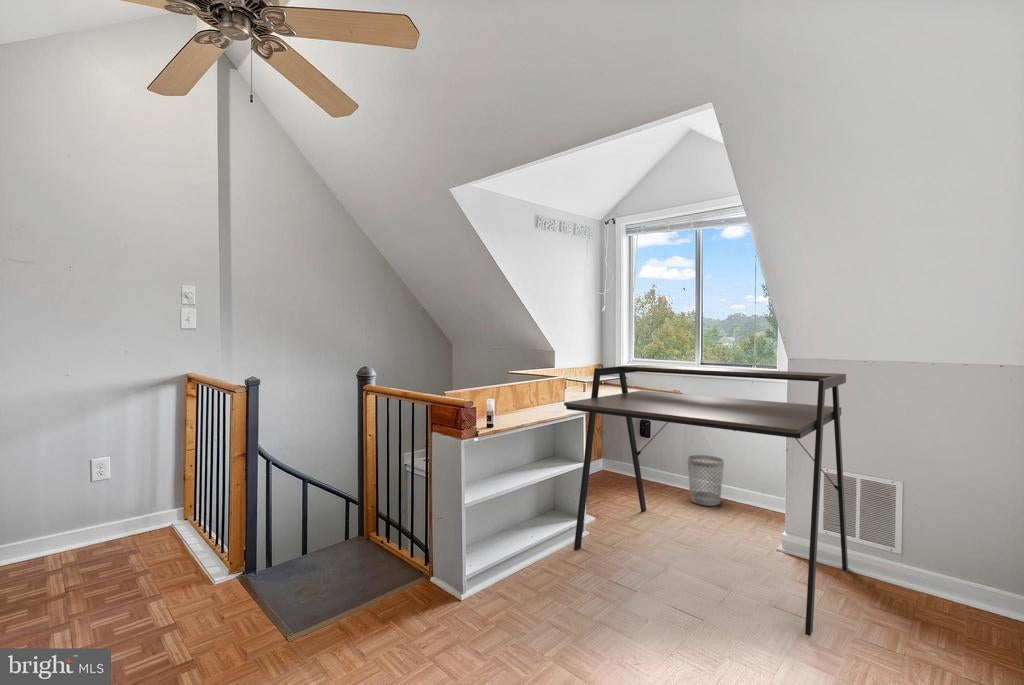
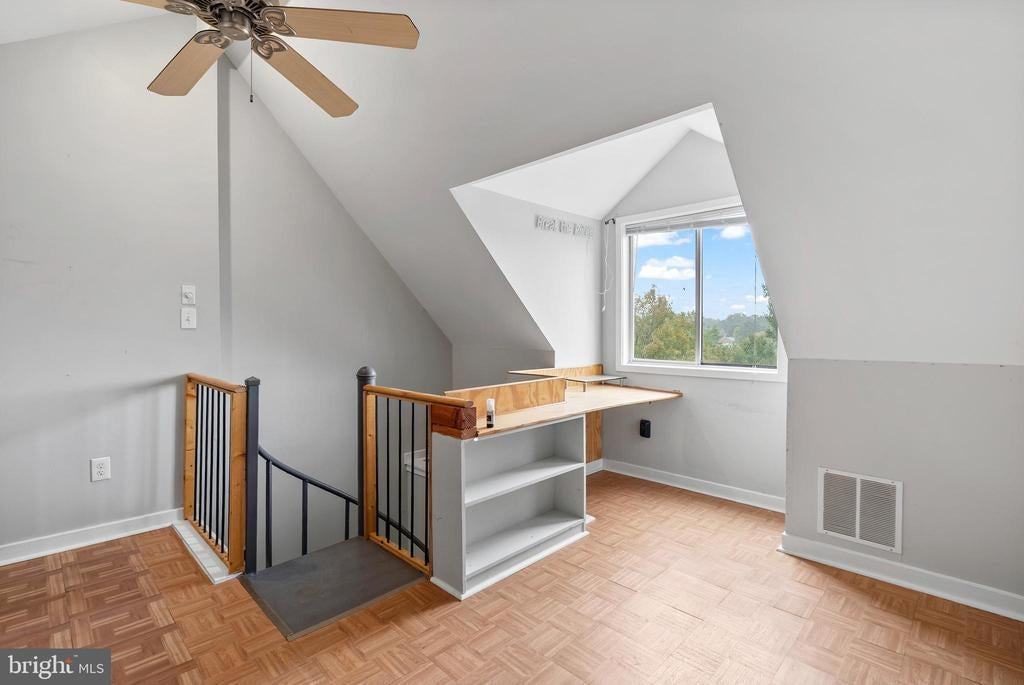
- desk (703, 426)
- wastebasket (704, 480)
